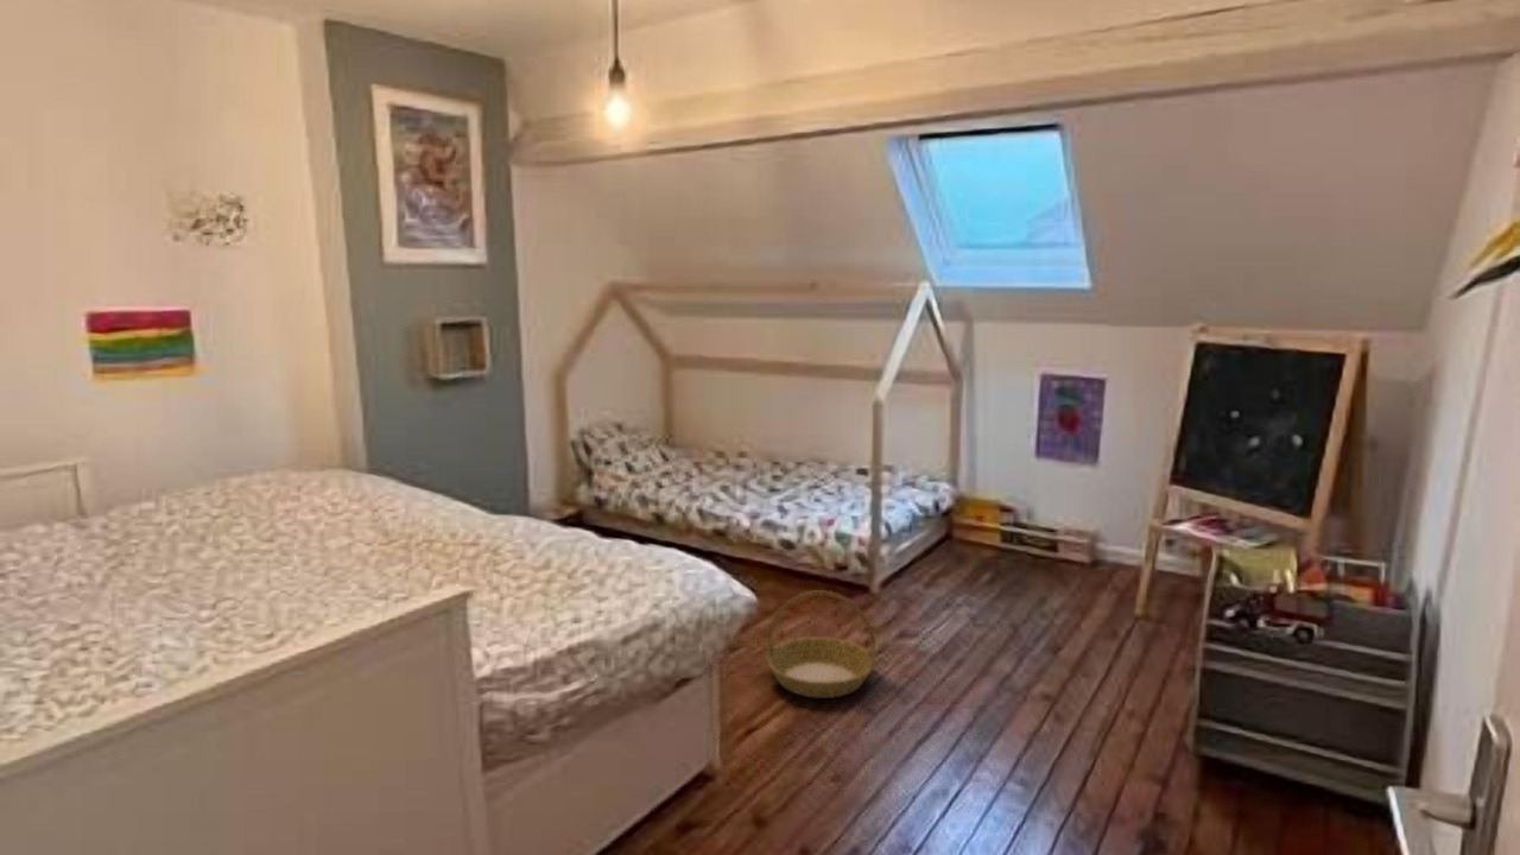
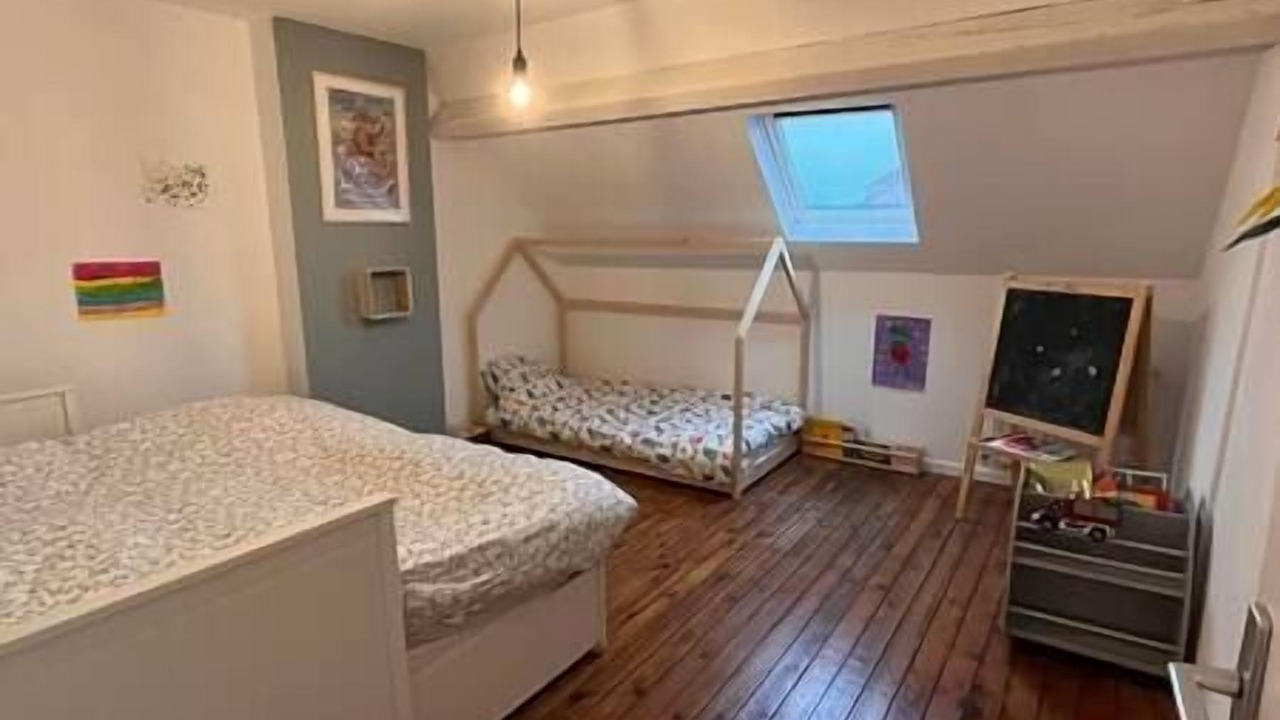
- basket (821, 636)
